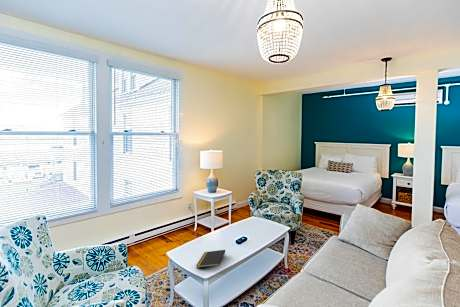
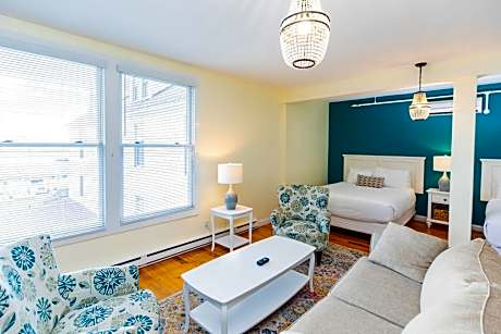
- notepad (211, 258)
